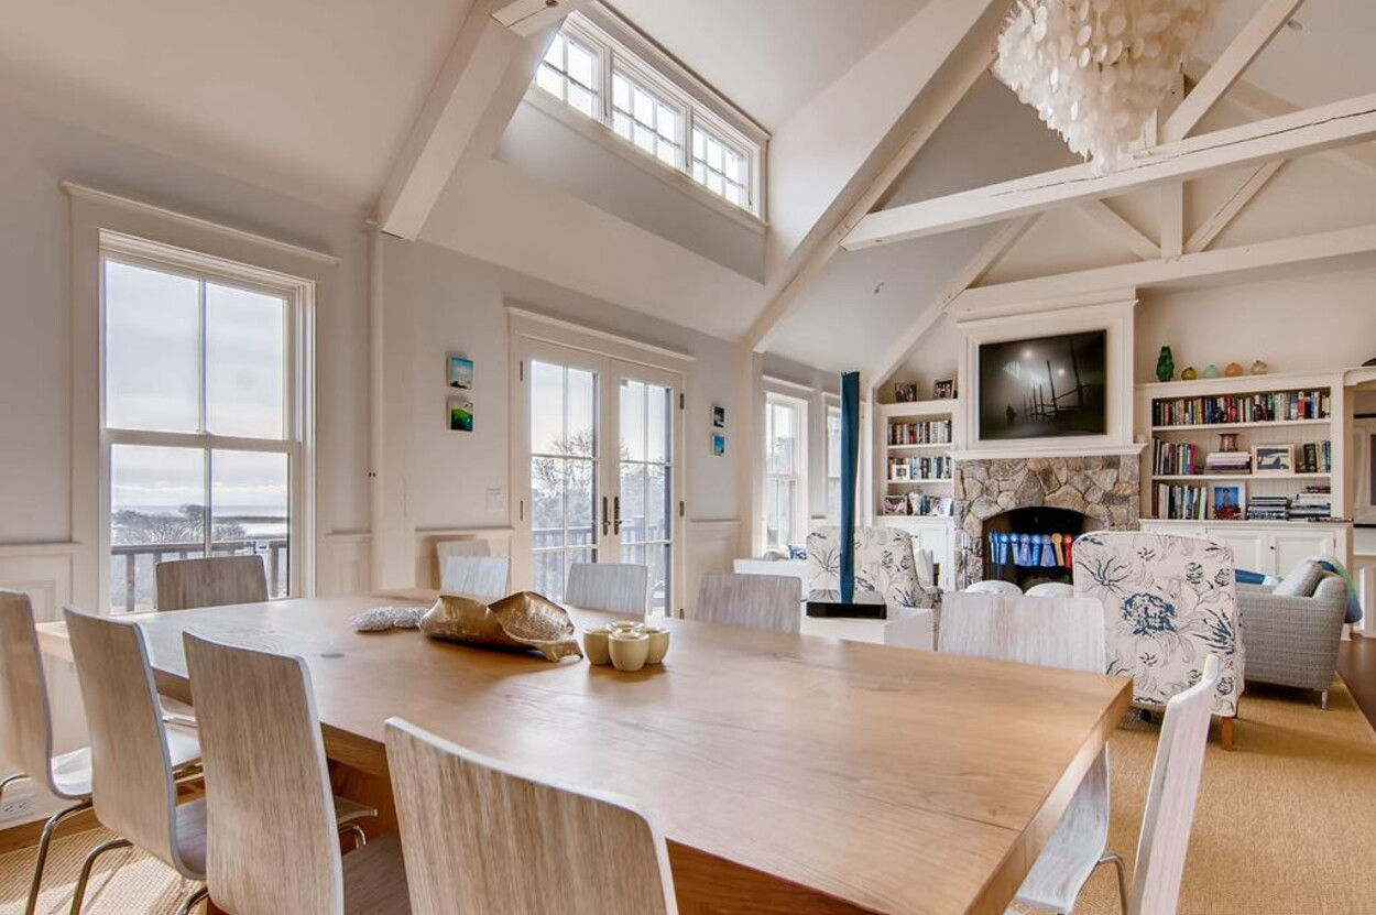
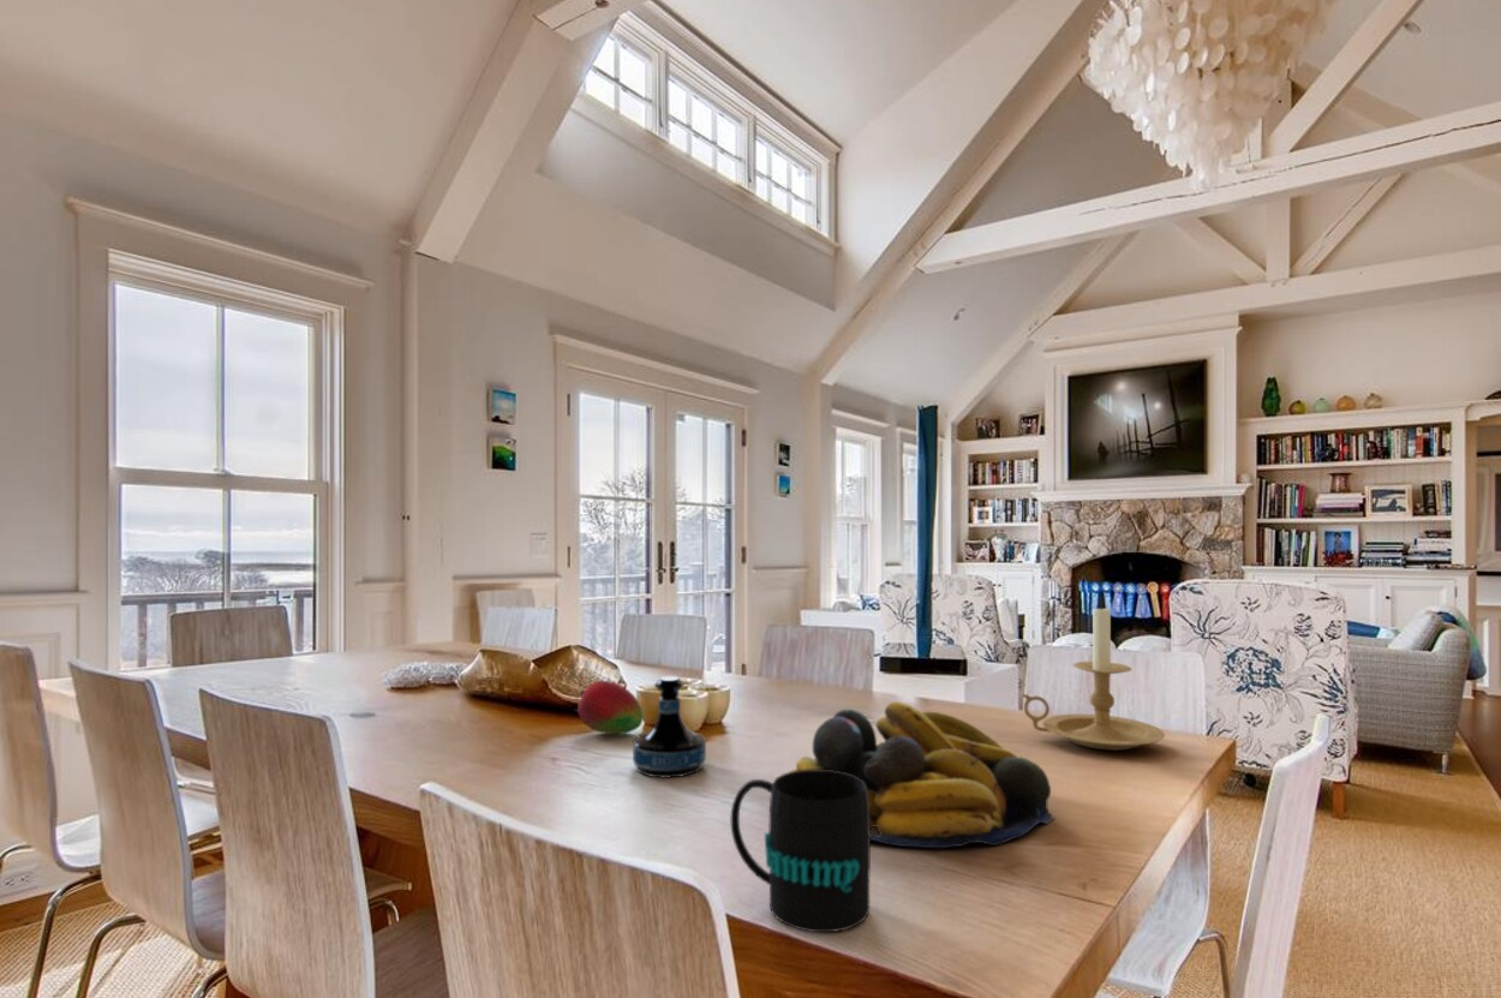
+ mug (796, 844)
+ tequila bottle (669, 722)
+ fruit (609, 706)
+ fruit bowl (909, 755)
+ candle holder (1101, 671)
